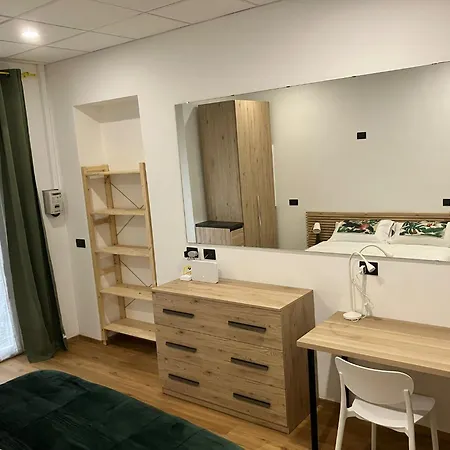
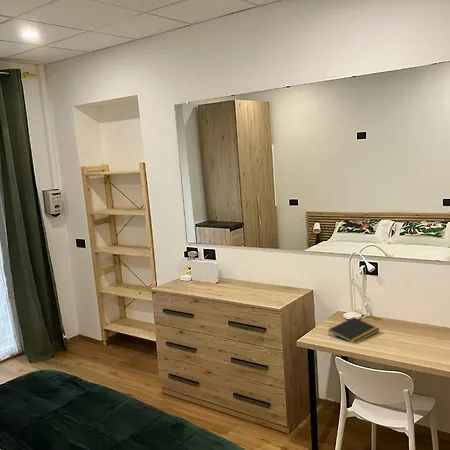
+ notepad (354, 329)
